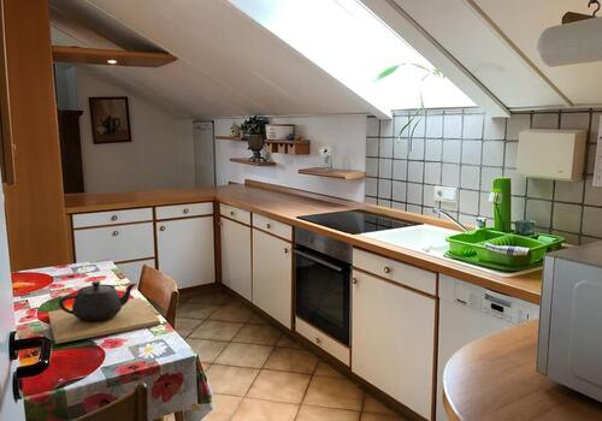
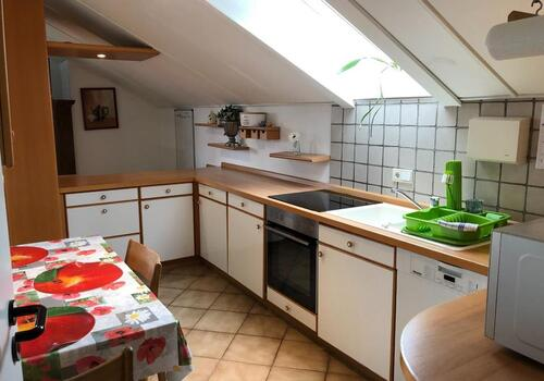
- teapot (101, 300)
